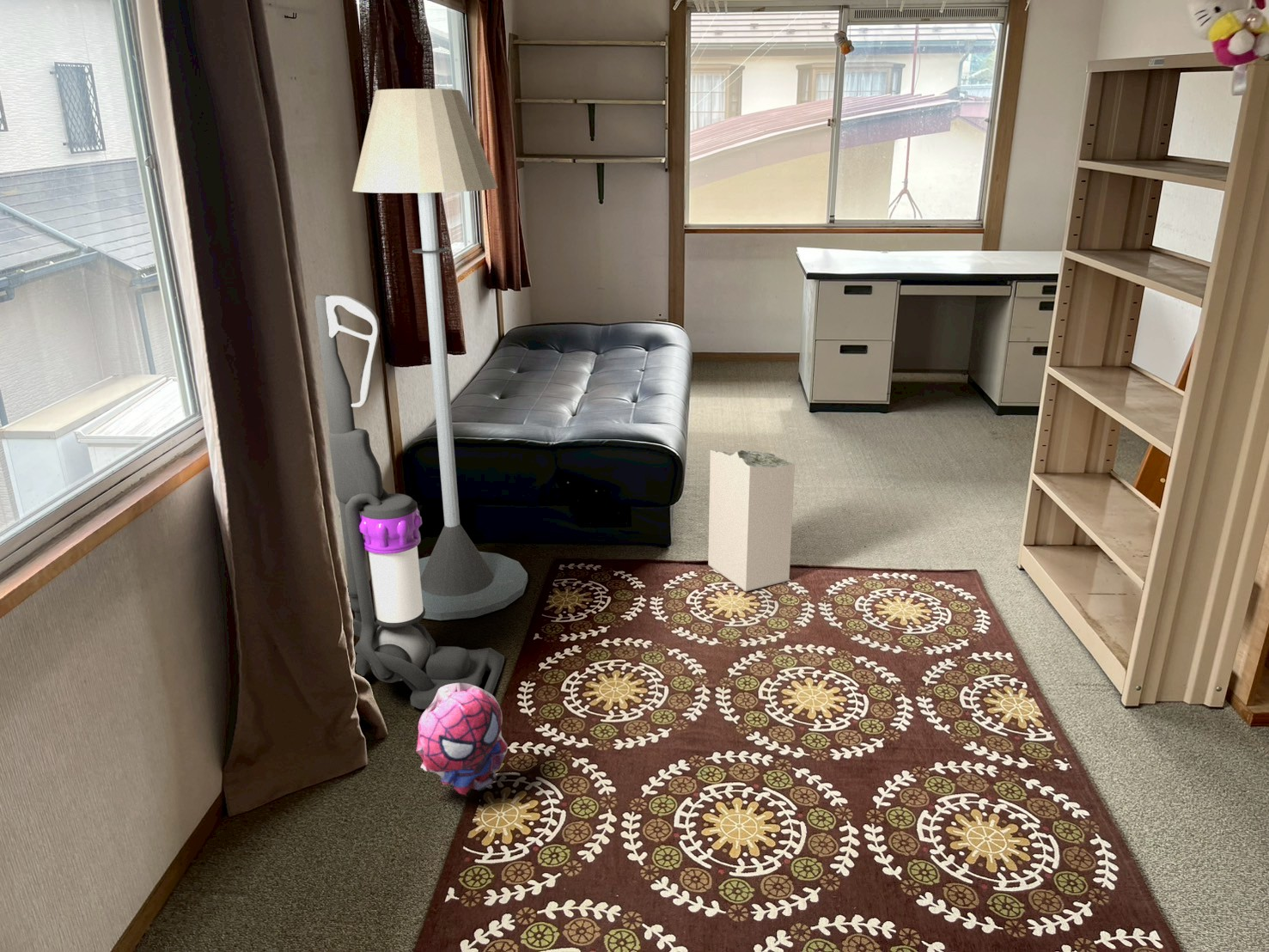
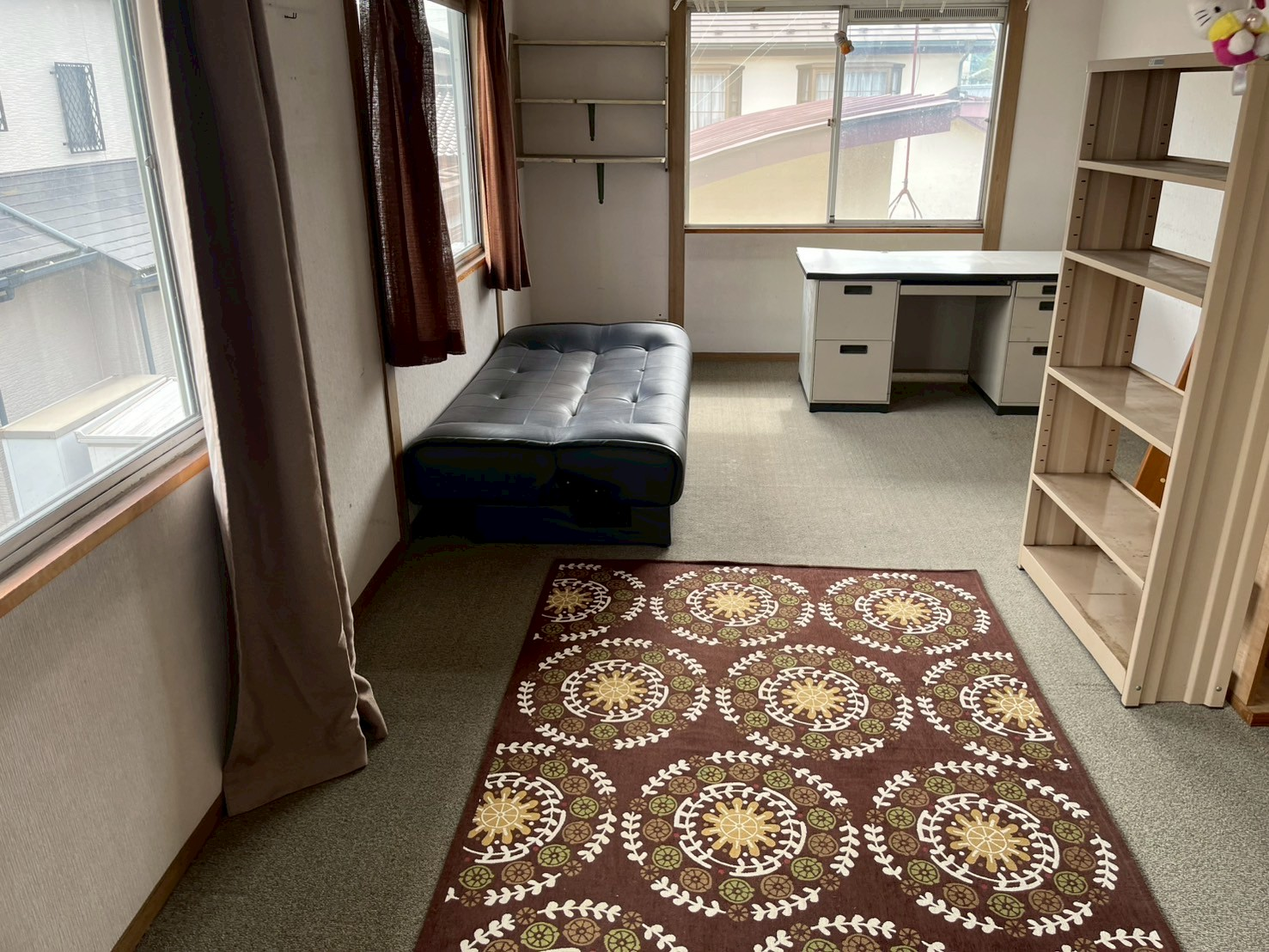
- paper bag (749, 510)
- vacuum cleaner (402, 503)
- plush toy (462, 738)
- floor lamp (439, 360)
